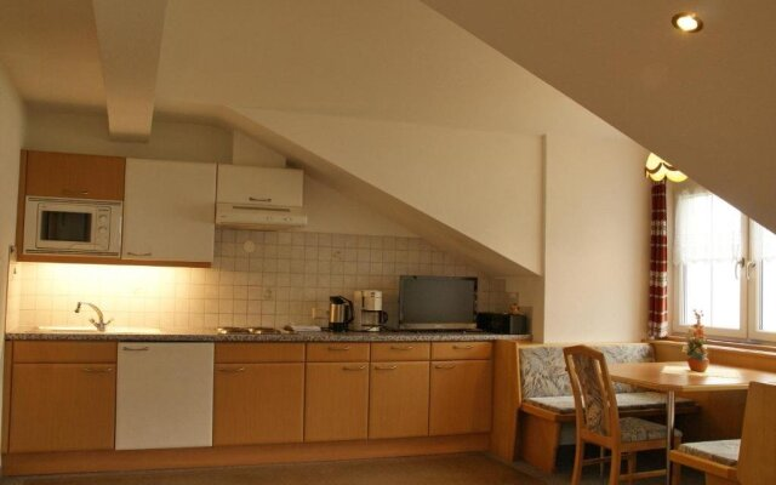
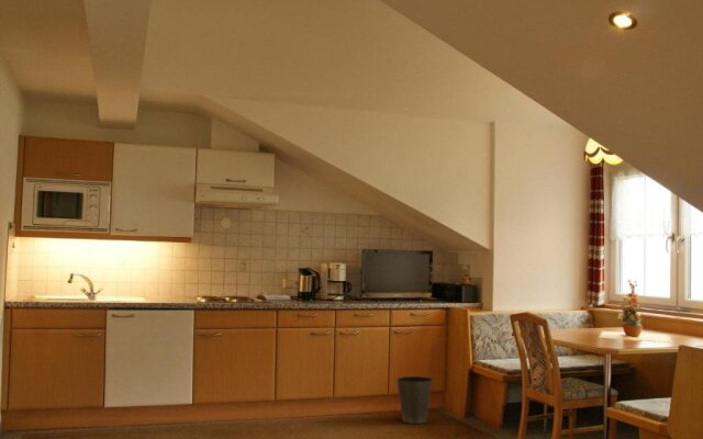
+ waste basket (414, 399)
